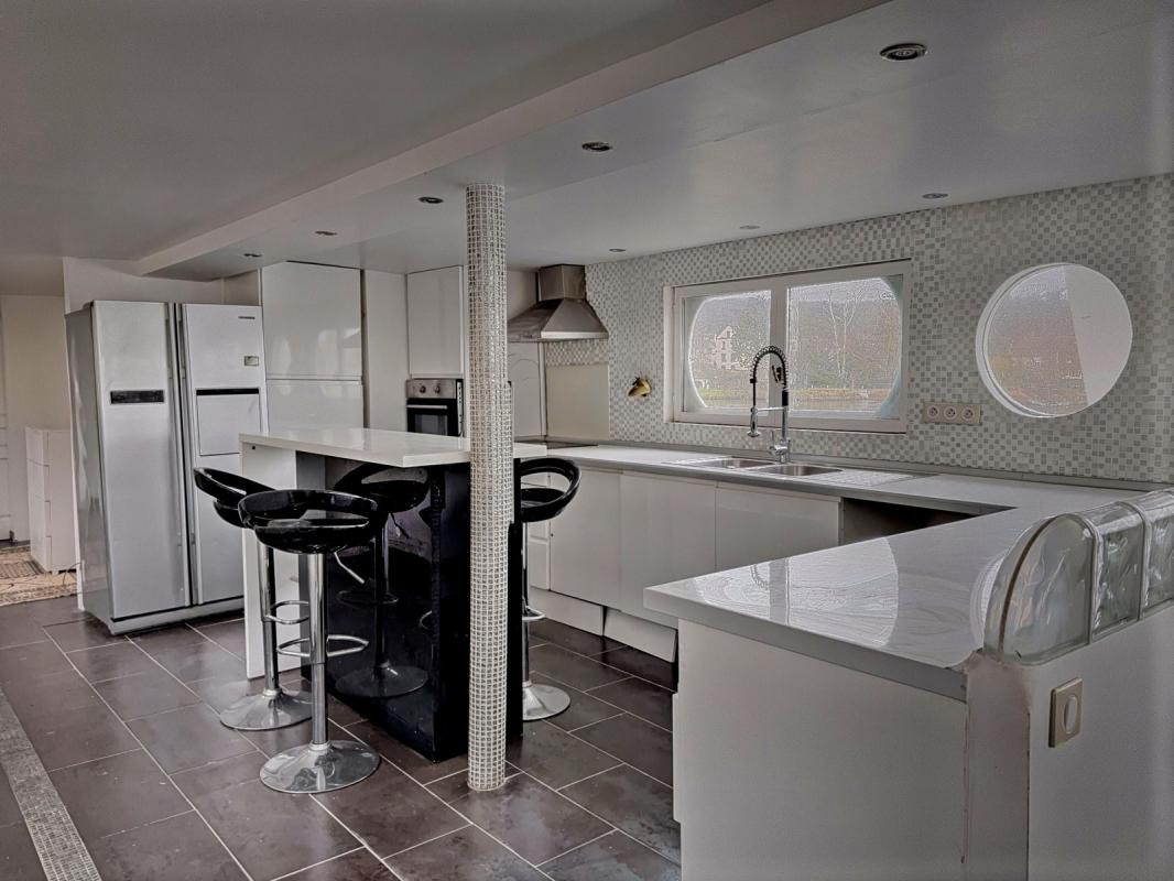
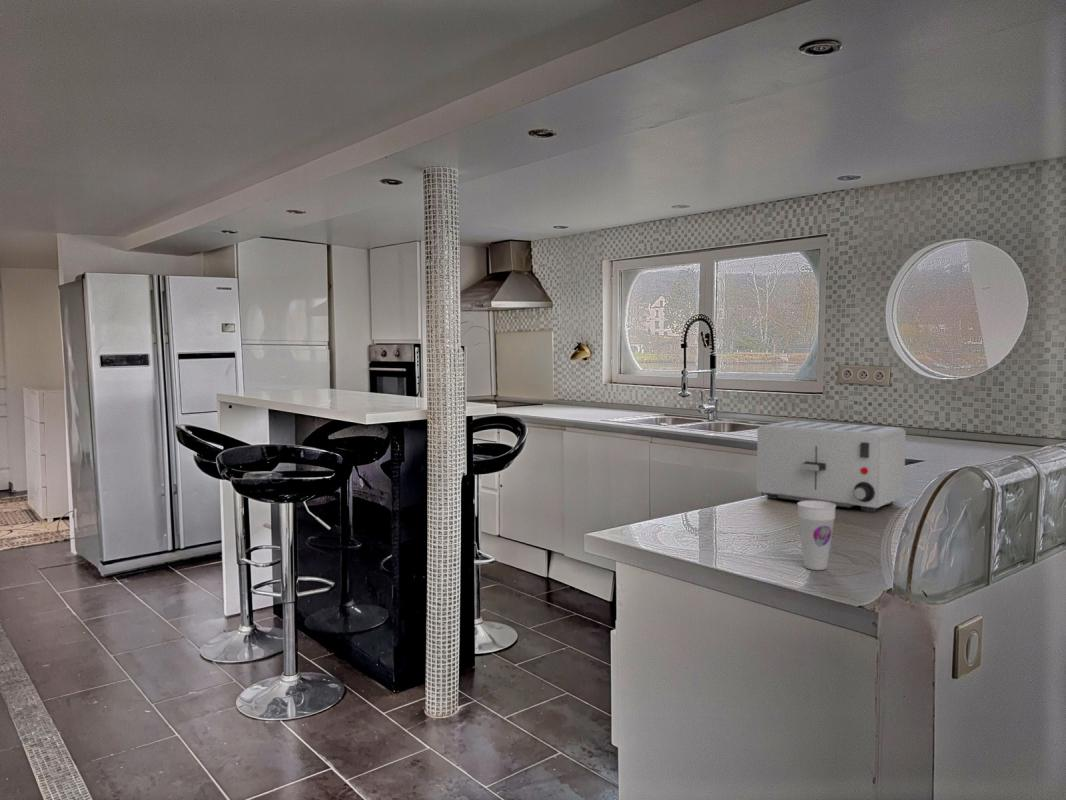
+ toaster (827, 464)
+ cup (816, 535)
